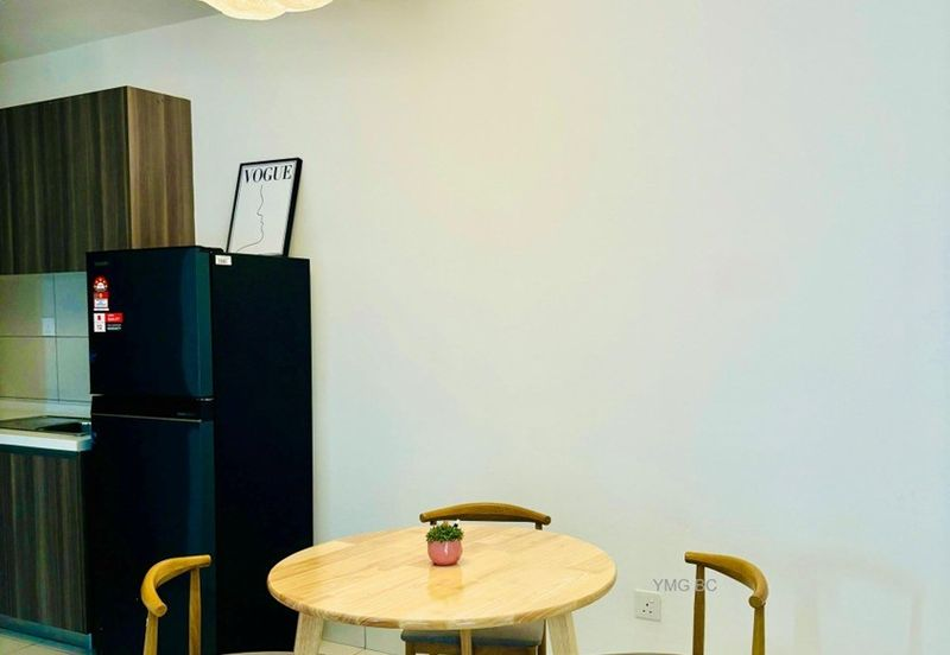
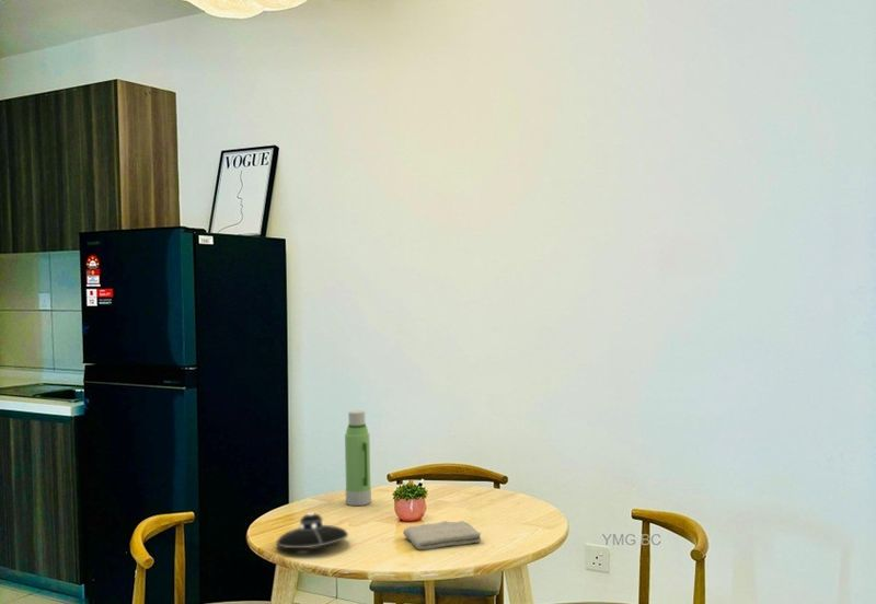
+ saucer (312, 528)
+ washcloth (442, 534)
+ water bottle (357, 456)
